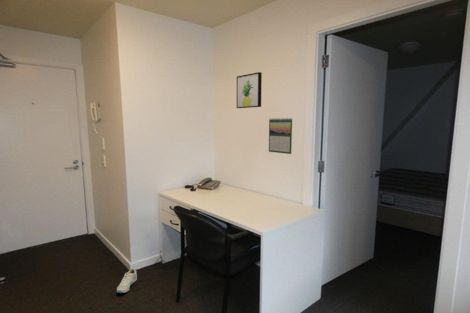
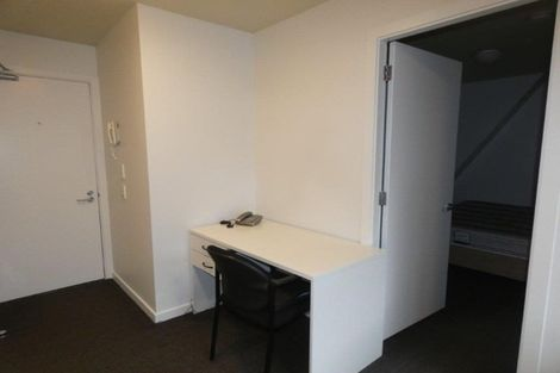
- wall art (248, 91)
- calendar (279, 135)
- sneaker (127, 280)
